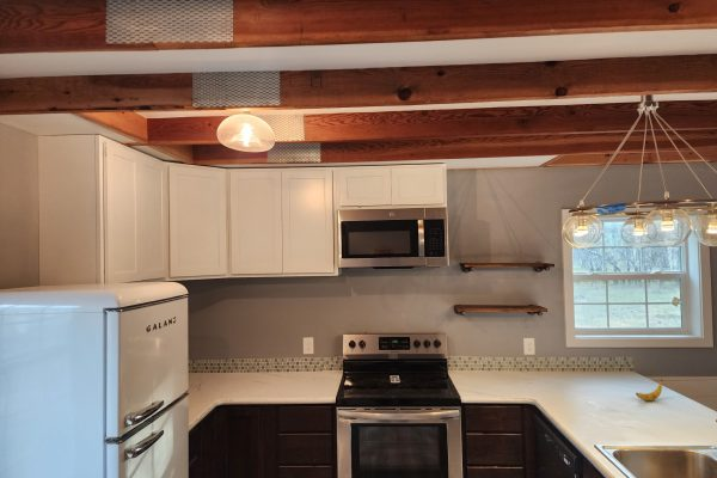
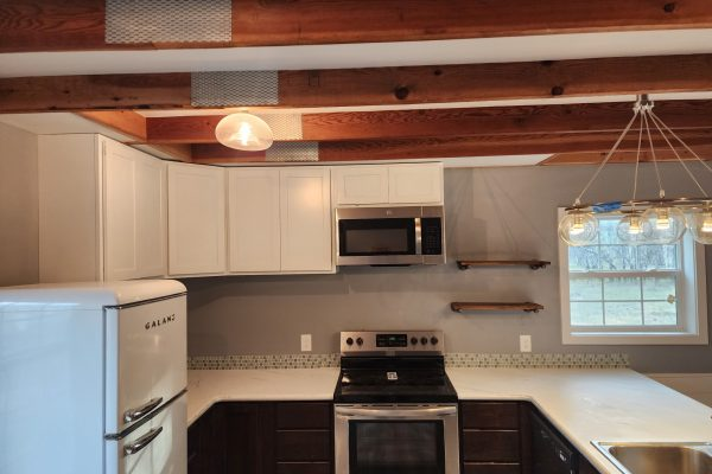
- banana (649, 393)
